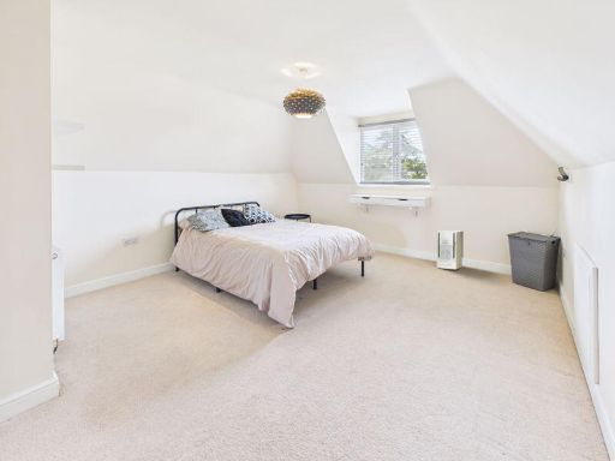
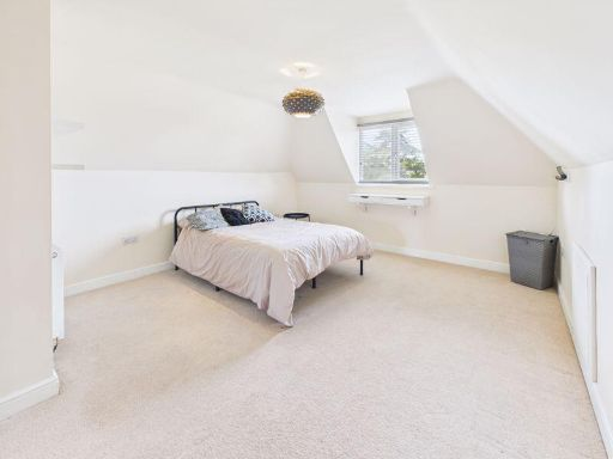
- air purifier (449, 249)
